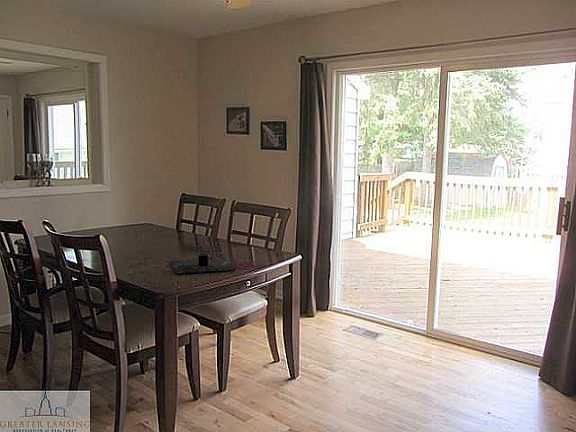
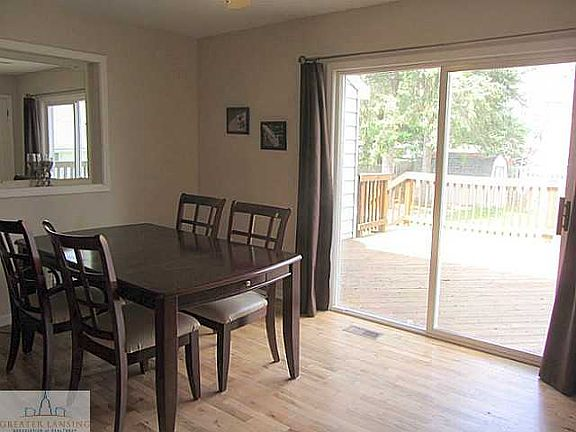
- placemat (201, 260)
